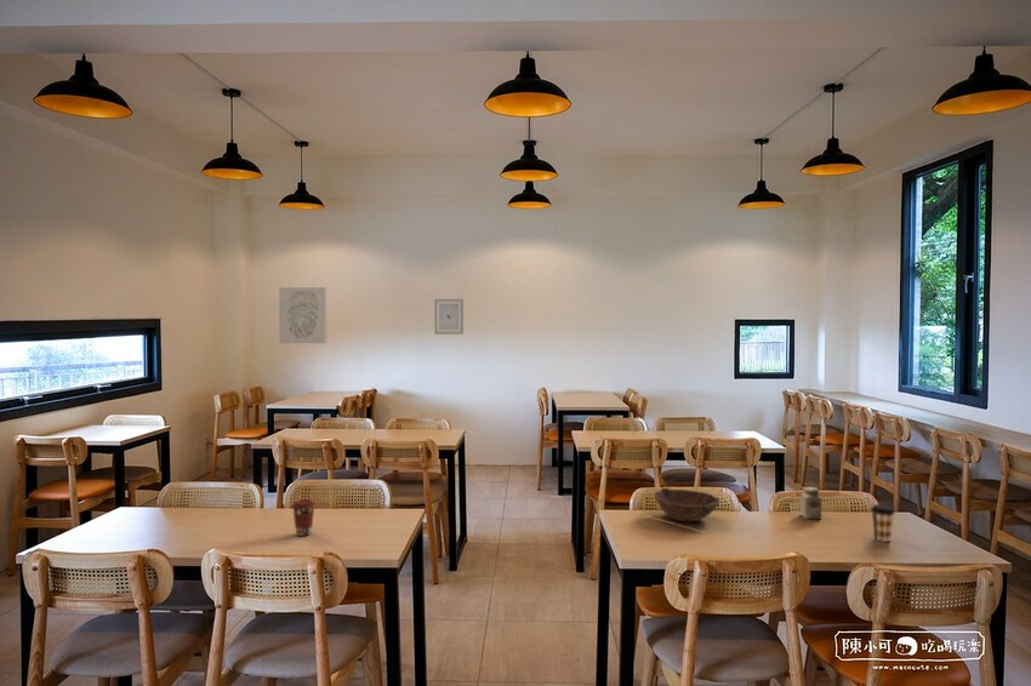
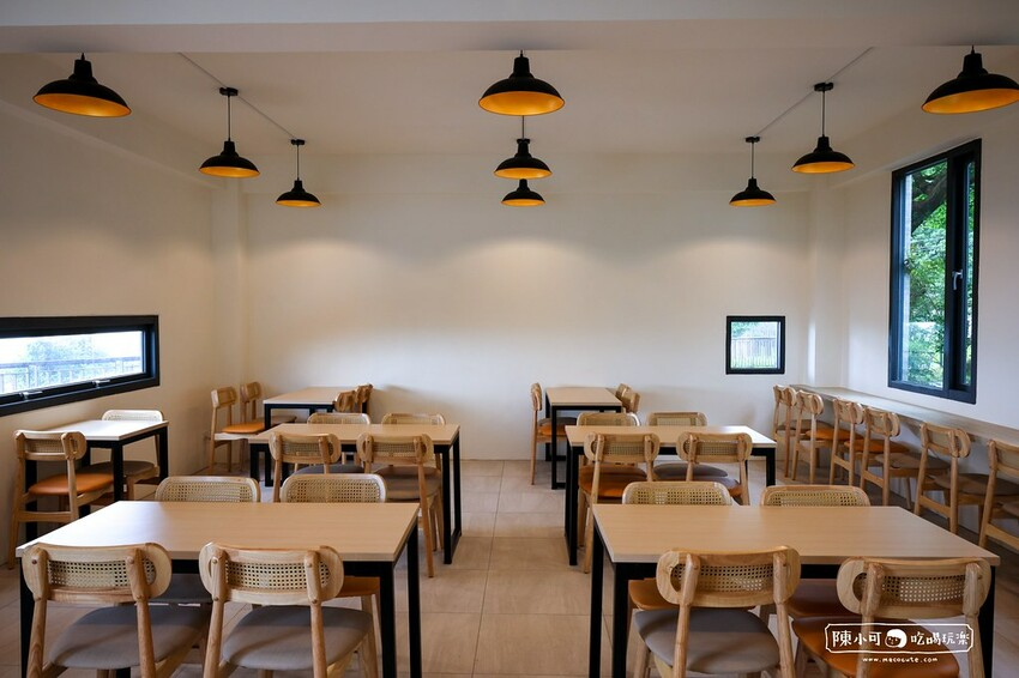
- wall art (449, 316)
- bowl (685, 507)
- coffee cup (882, 522)
- salt shaker (810, 502)
- coffee cup (303, 518)
- wall art (302, 315)
